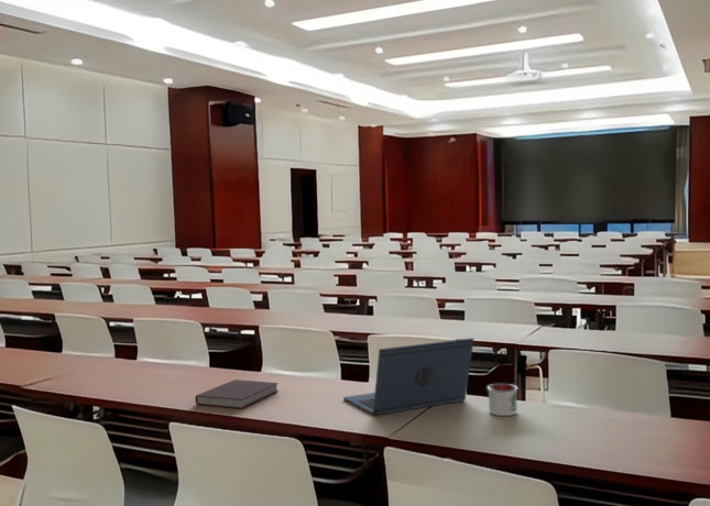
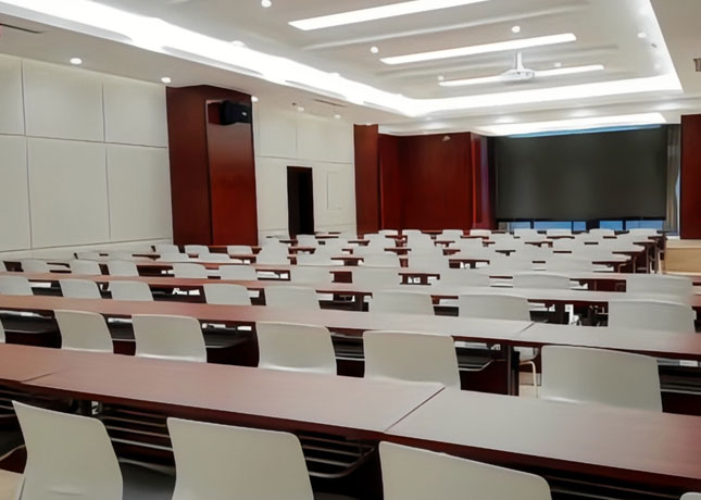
- notebook (238, 393)
- laptop (406, 370)
- mug (504, 398)
